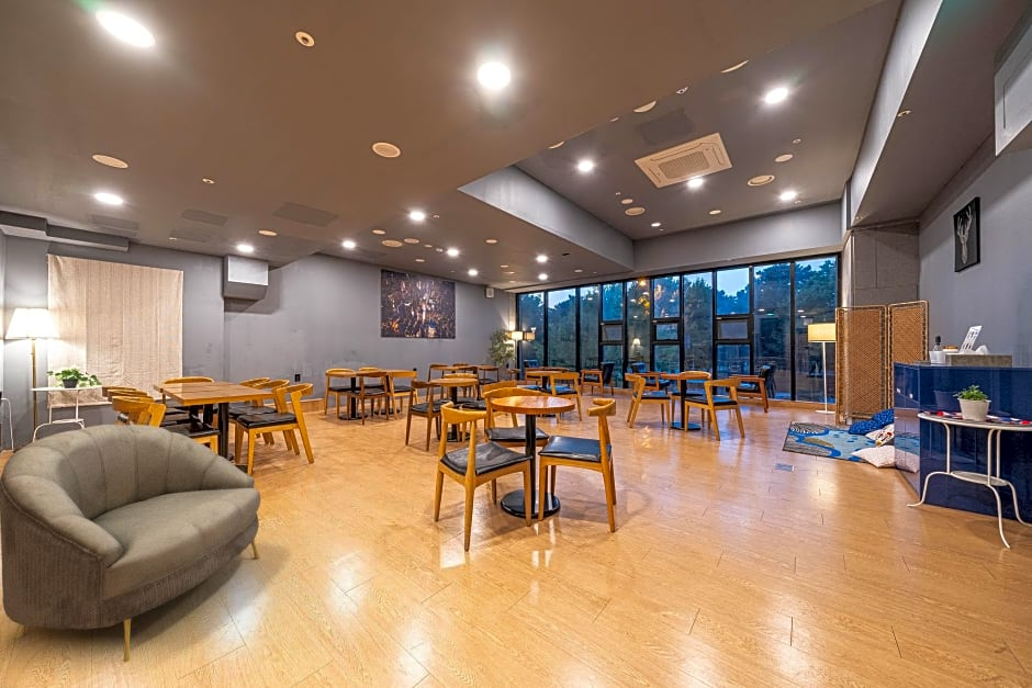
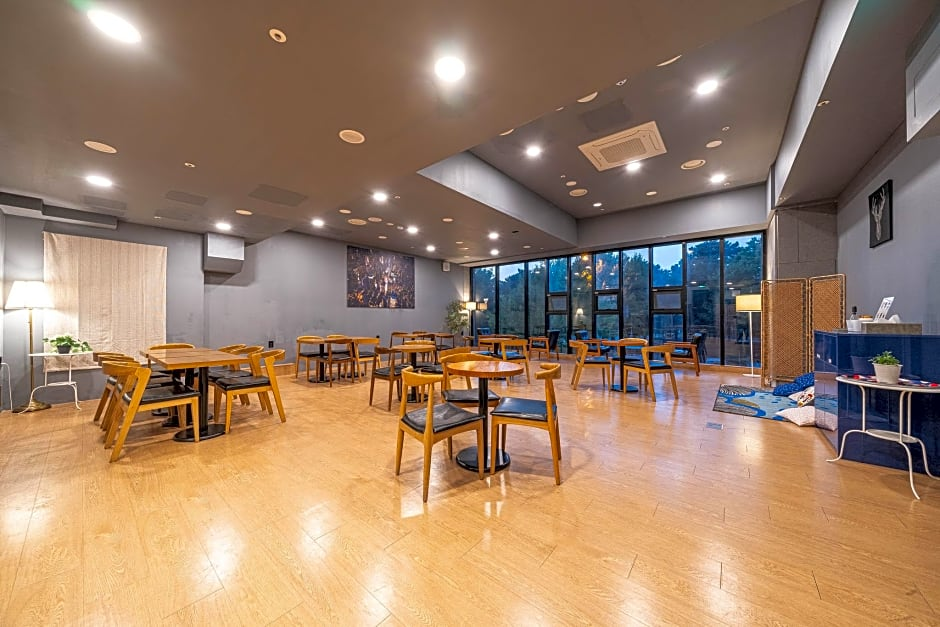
- armchair (146, 512)
